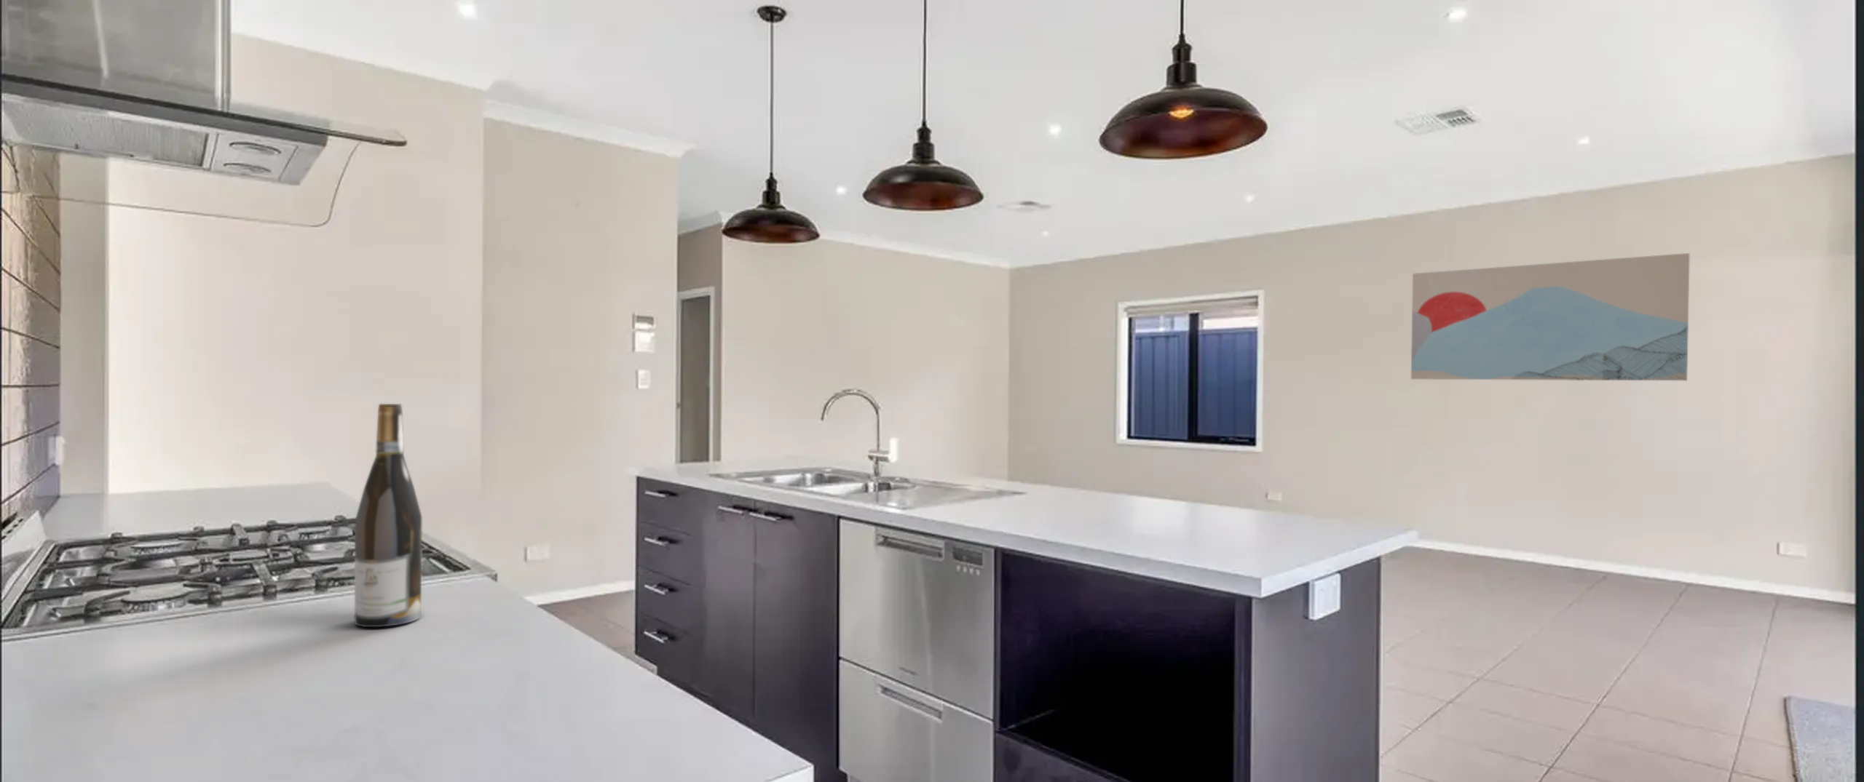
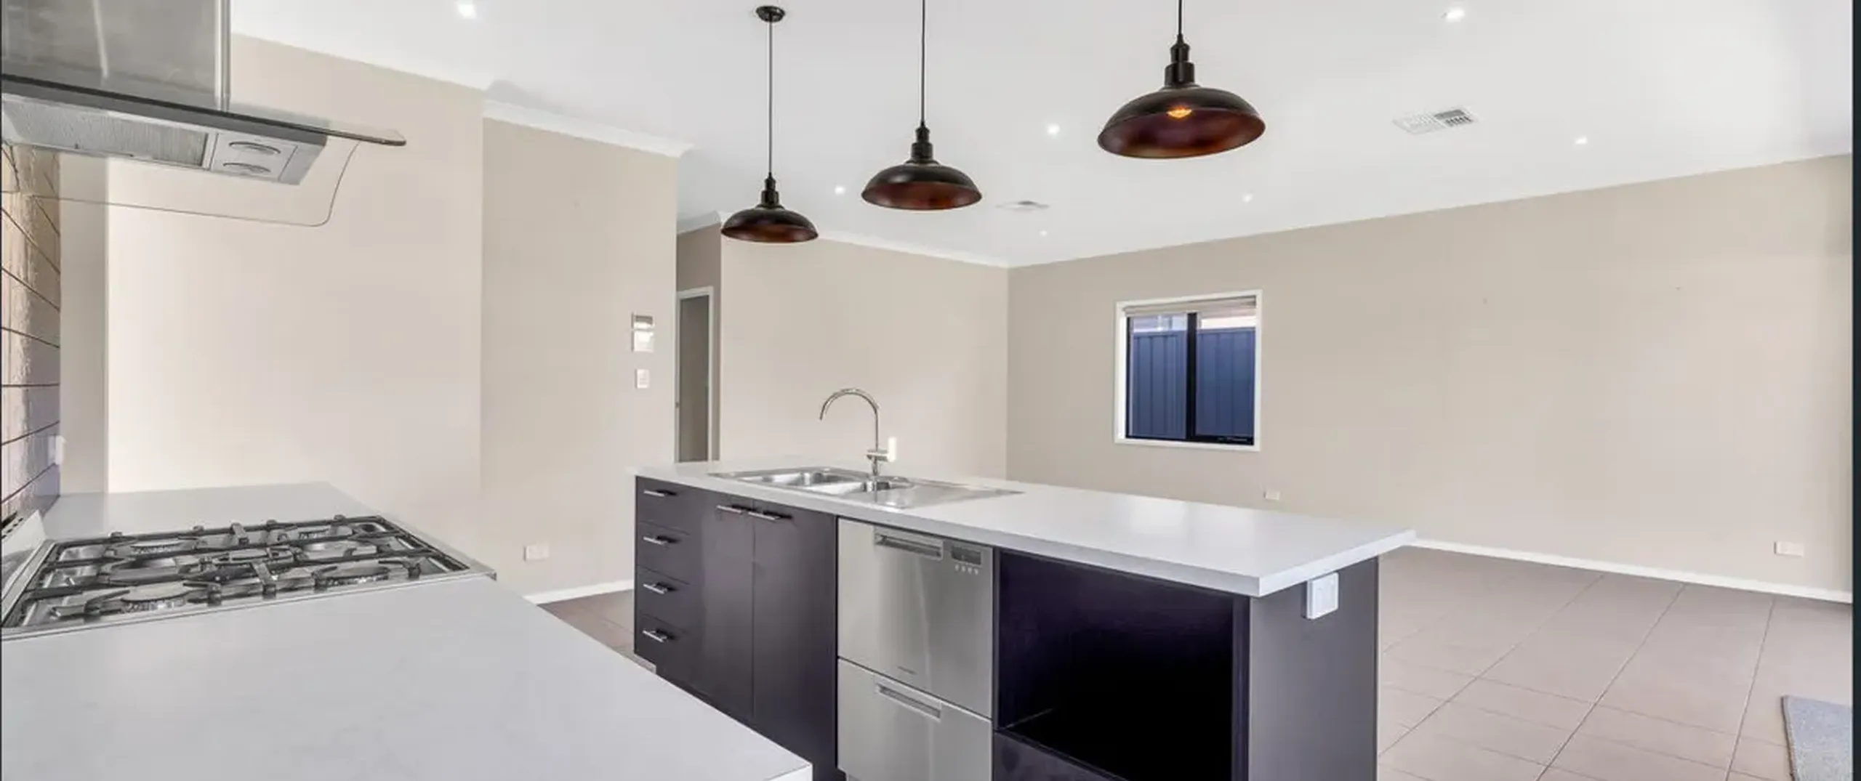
- wall art (1537, 322)
- wine bottle (389, 511)
